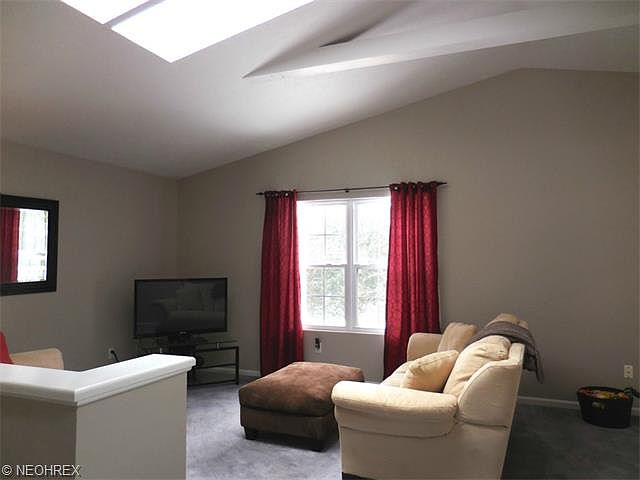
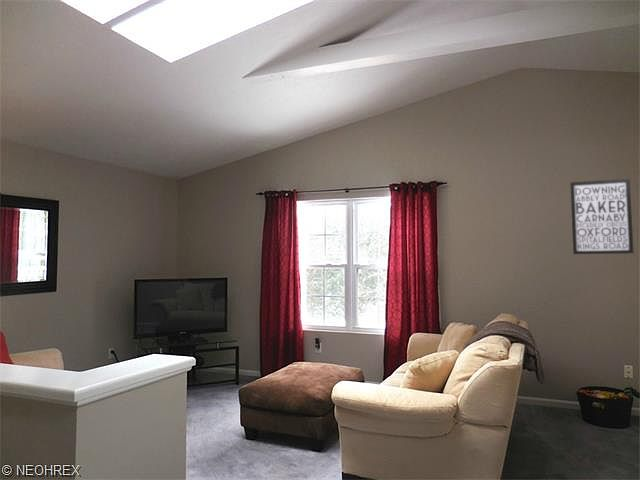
+ wall art (600, 217)
